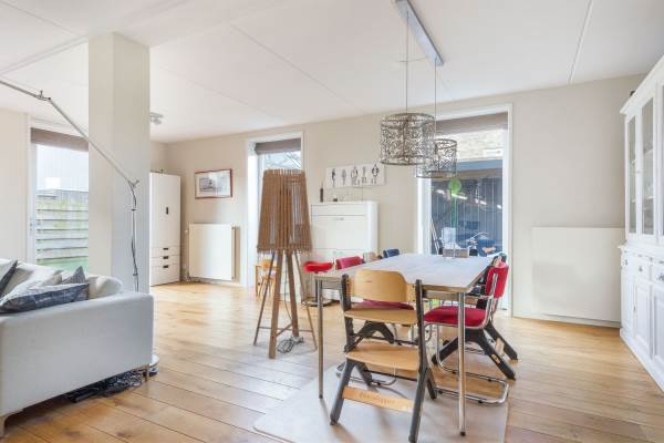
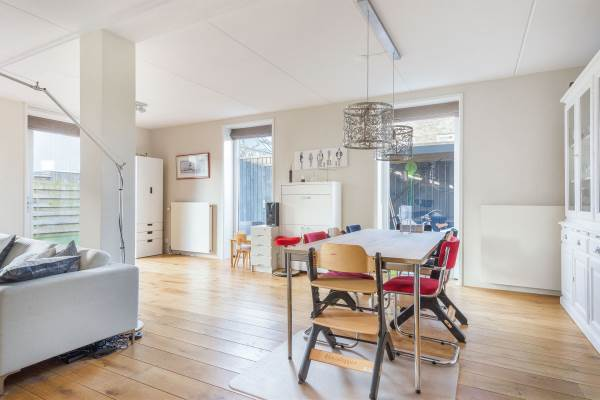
- floor lamp (286, 259)
